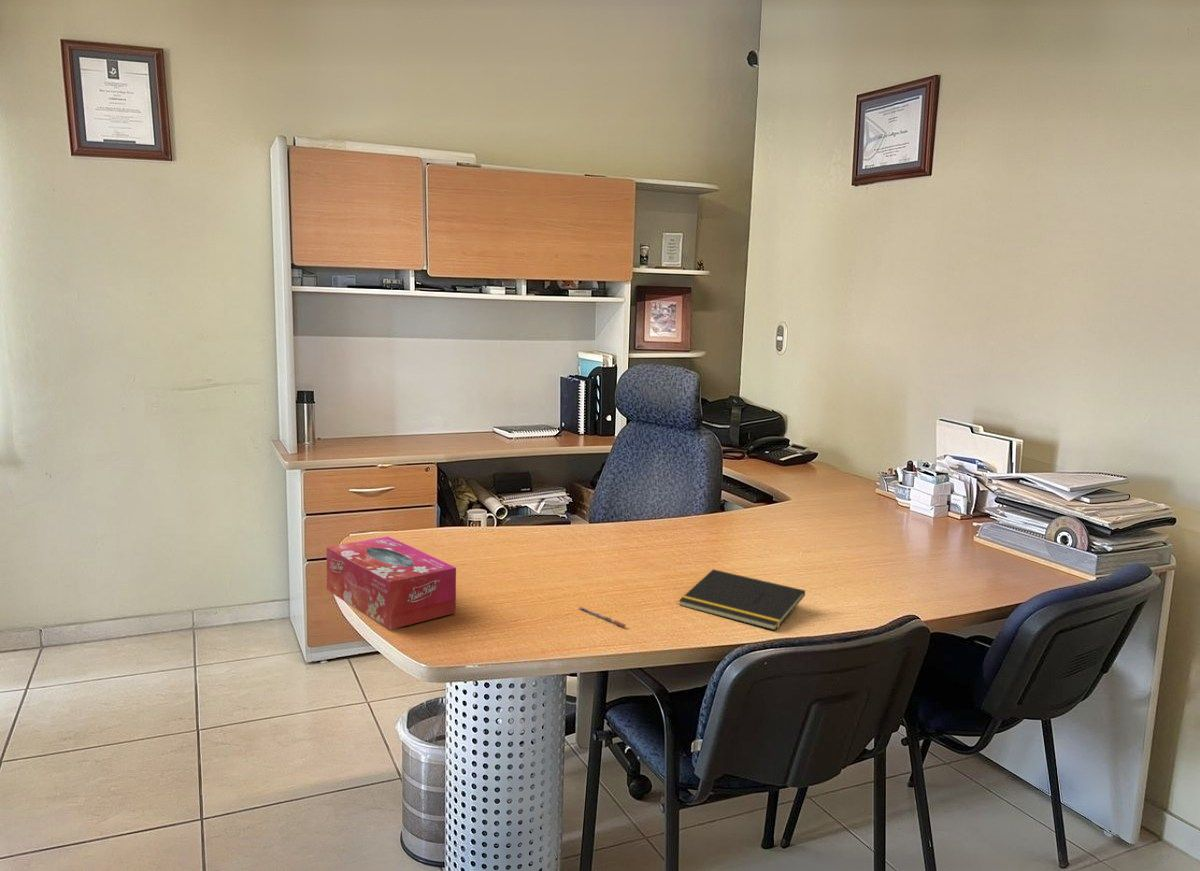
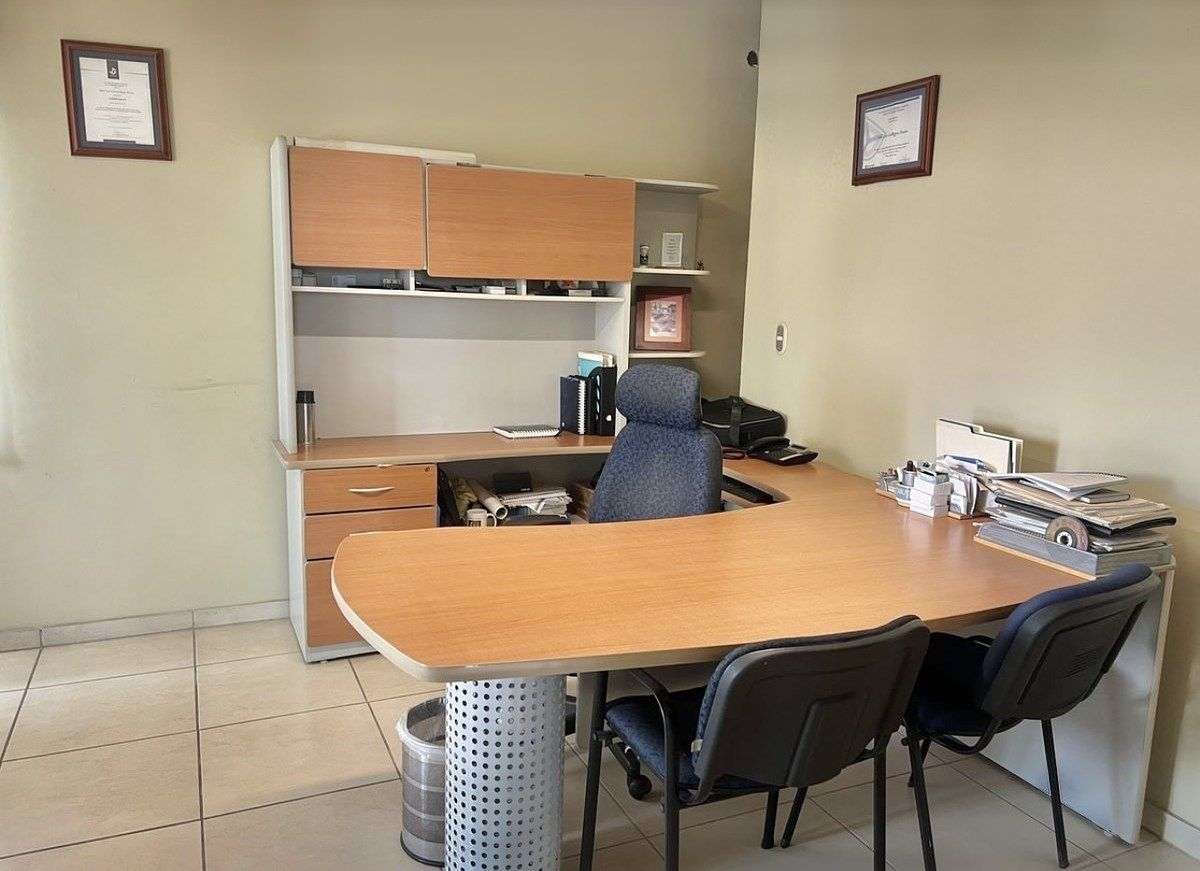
- notepad (742, 597)
- pen (601, 616)
- tissue box (389, 579)
